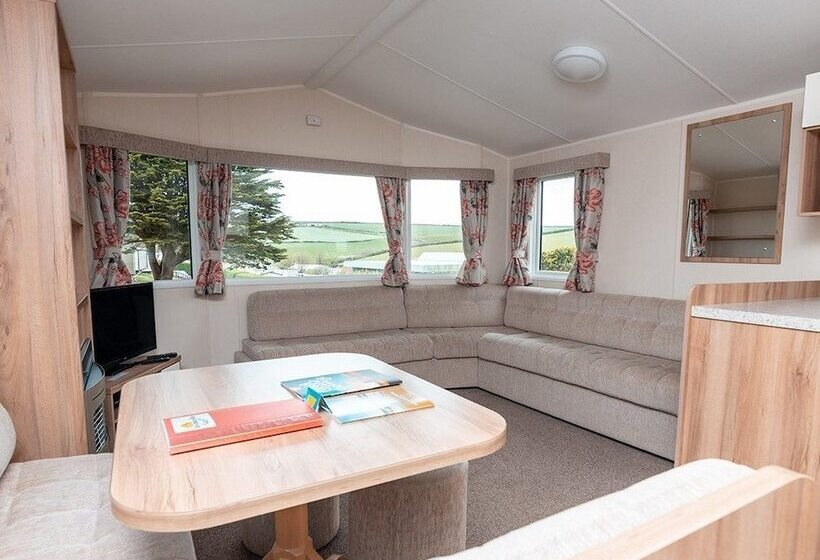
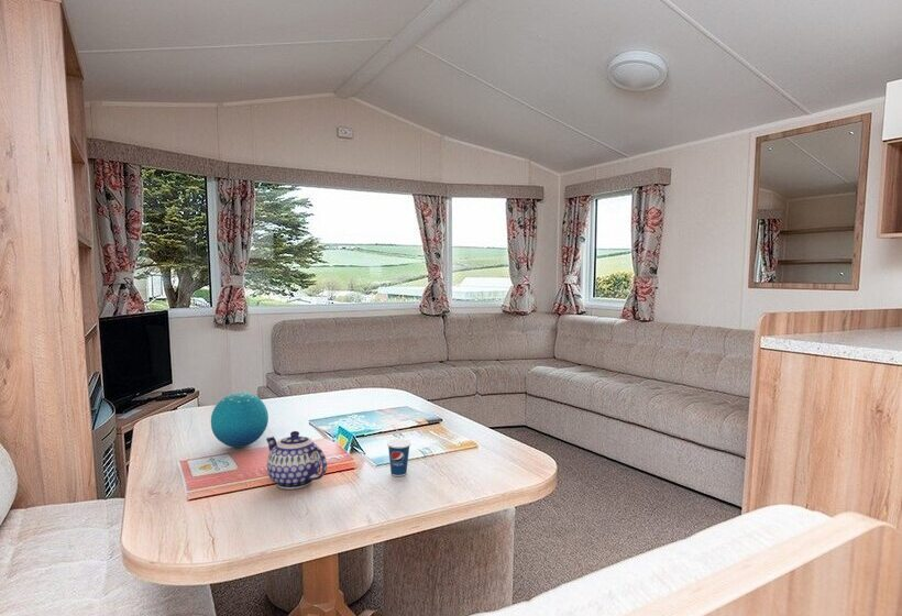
+ decorative orb (240, 419)
+ teapot (295, 457)
+ cup (398, 449)
